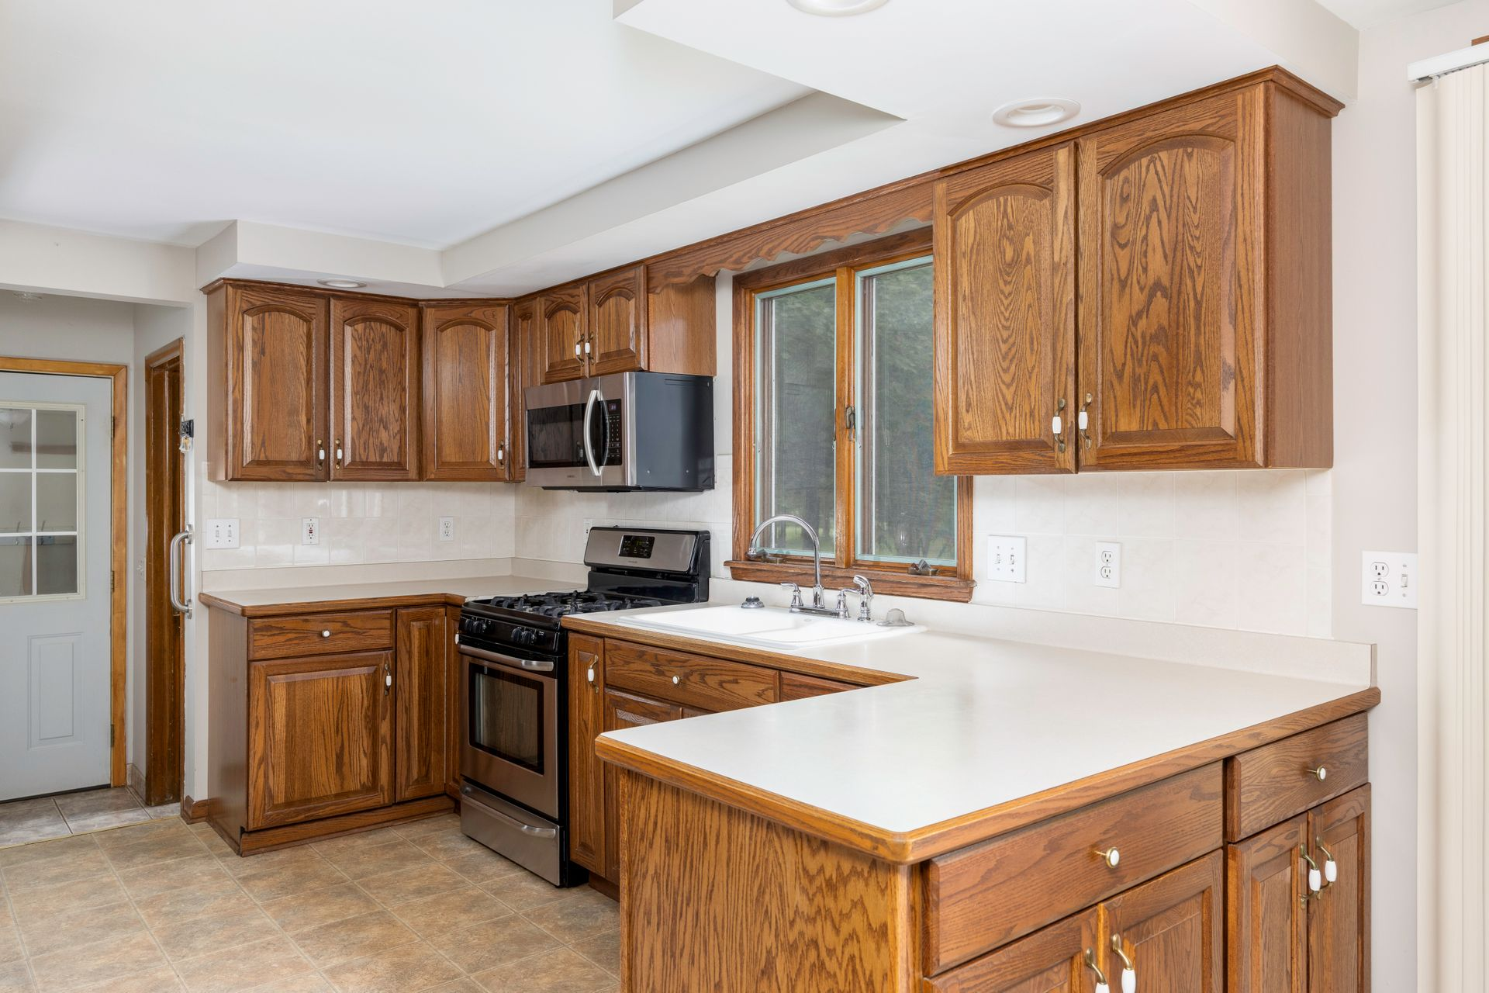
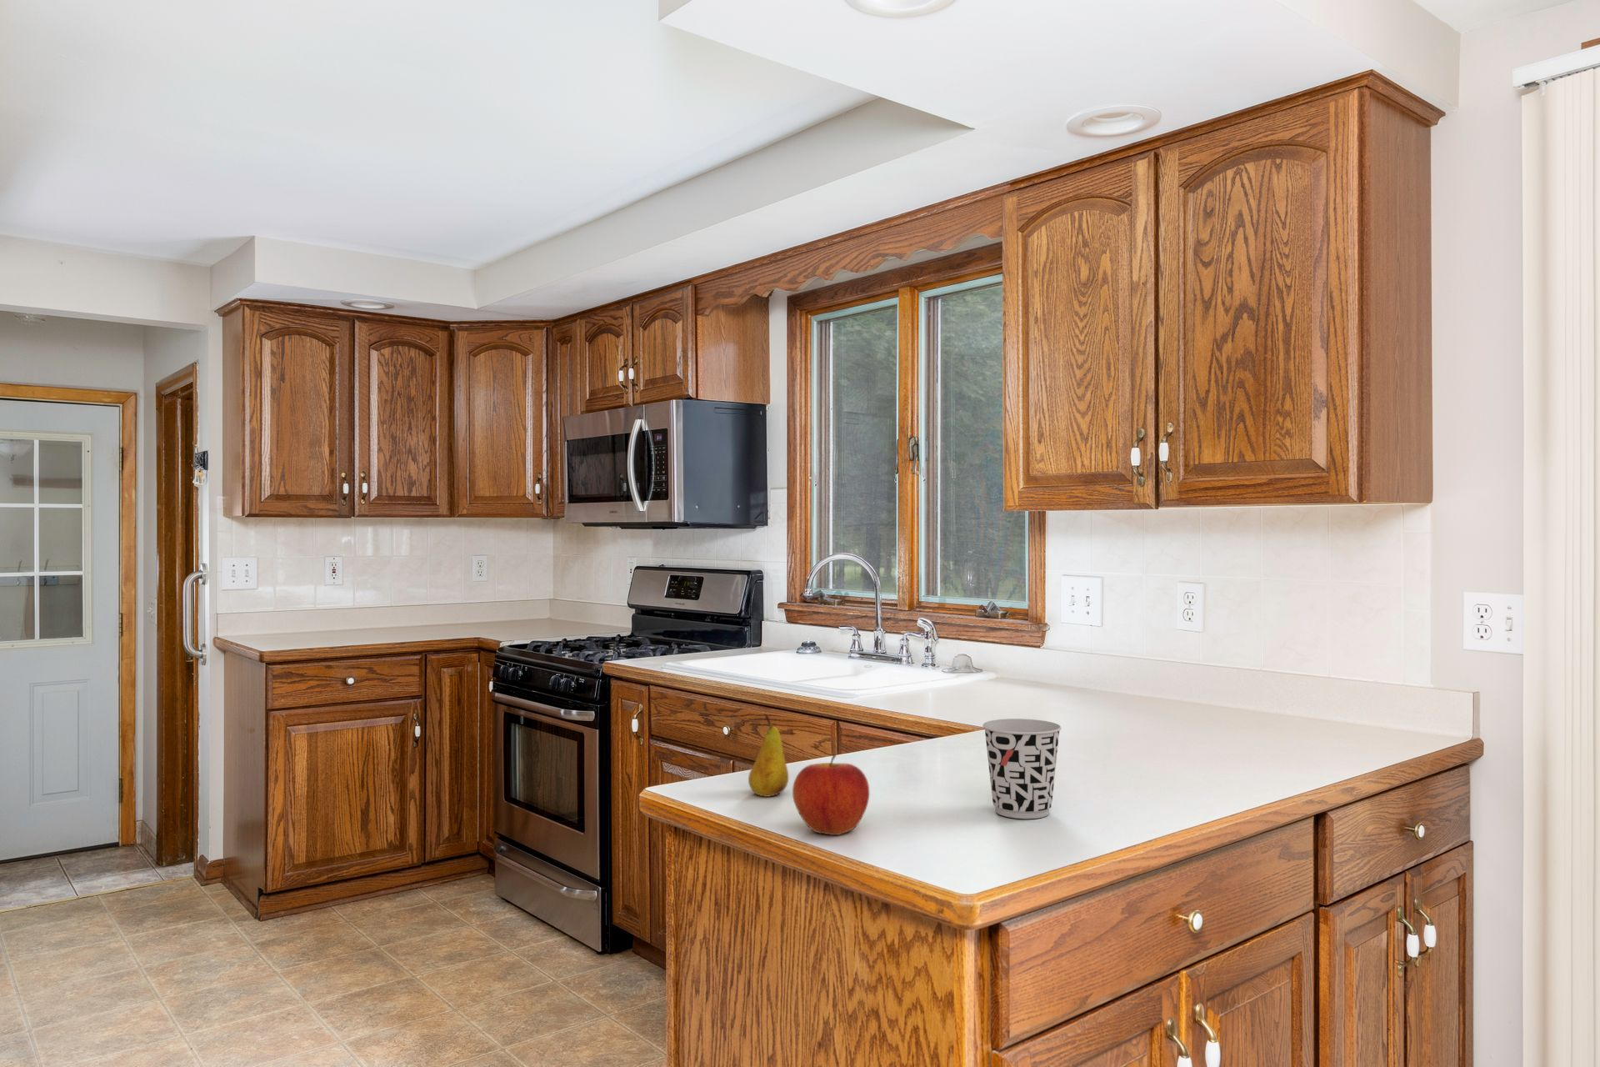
+ cup (1021, 768)
+ apple (831, 793)
+ fruit (768, 755)
